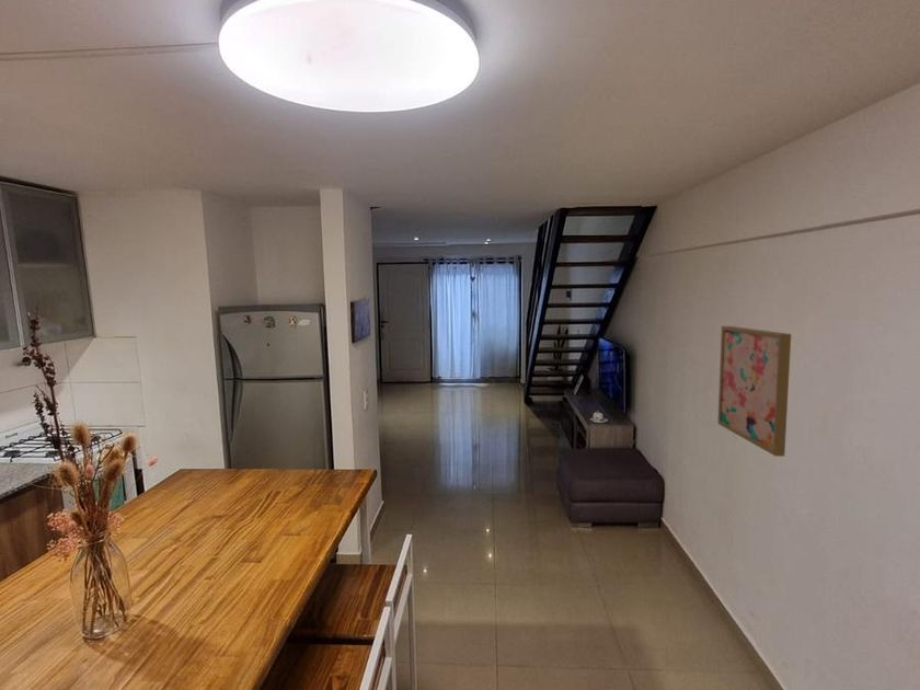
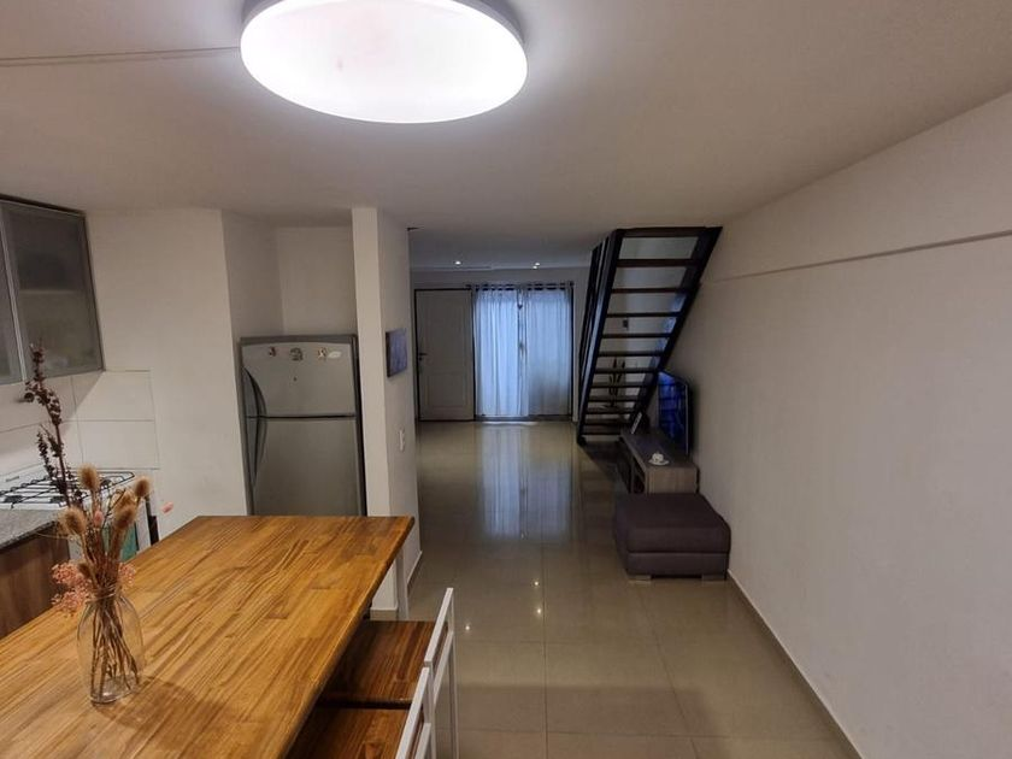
- wall art (749, 384)
